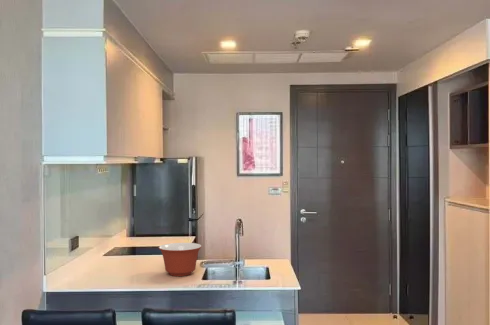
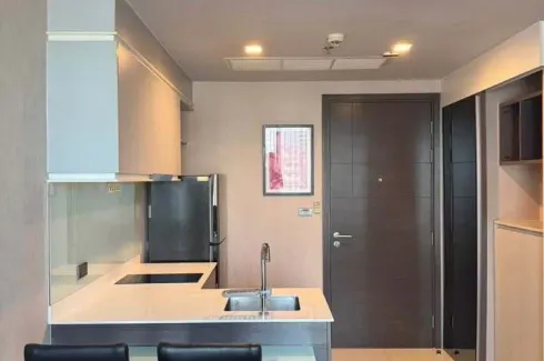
- mixing bowl (180, 259)
